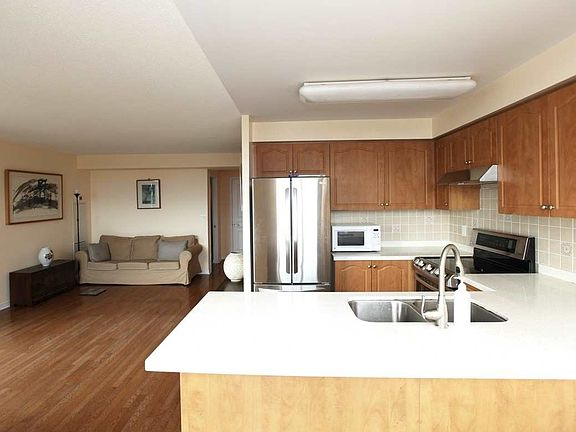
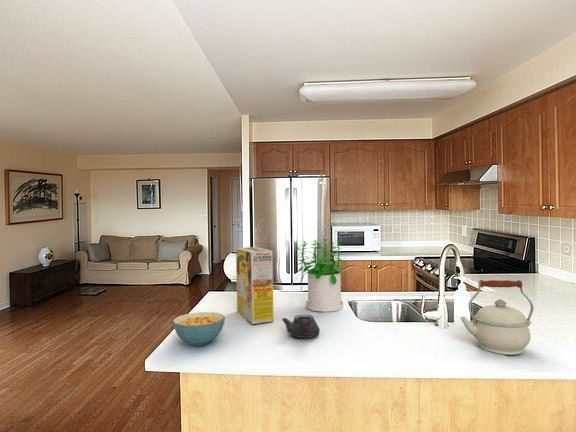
+ kettle (496, 314)
+ potted plant (320, 273)
+ cereal box (253, 282)
+ cereal bowl (199, 330)
+ teapot (302, 325)
